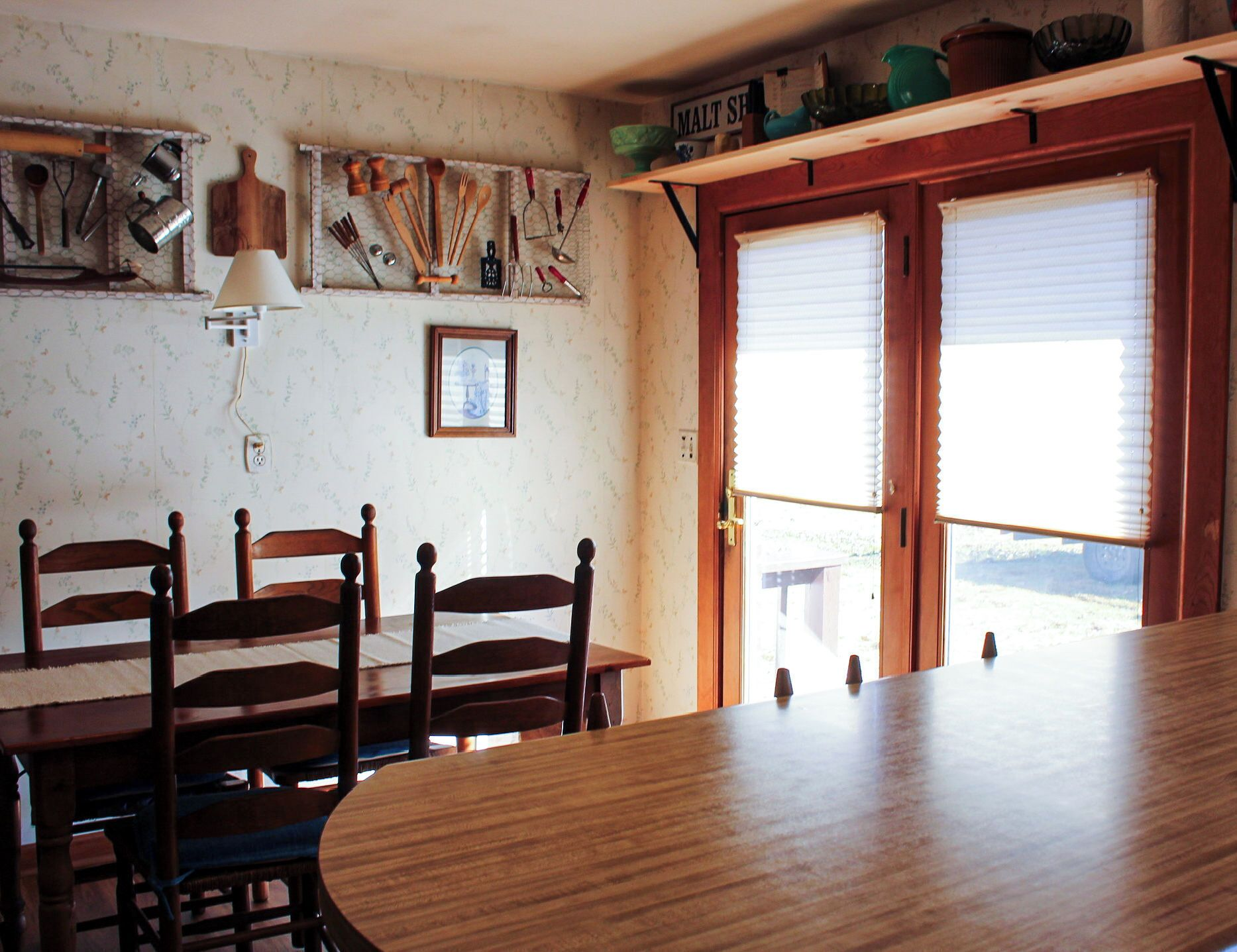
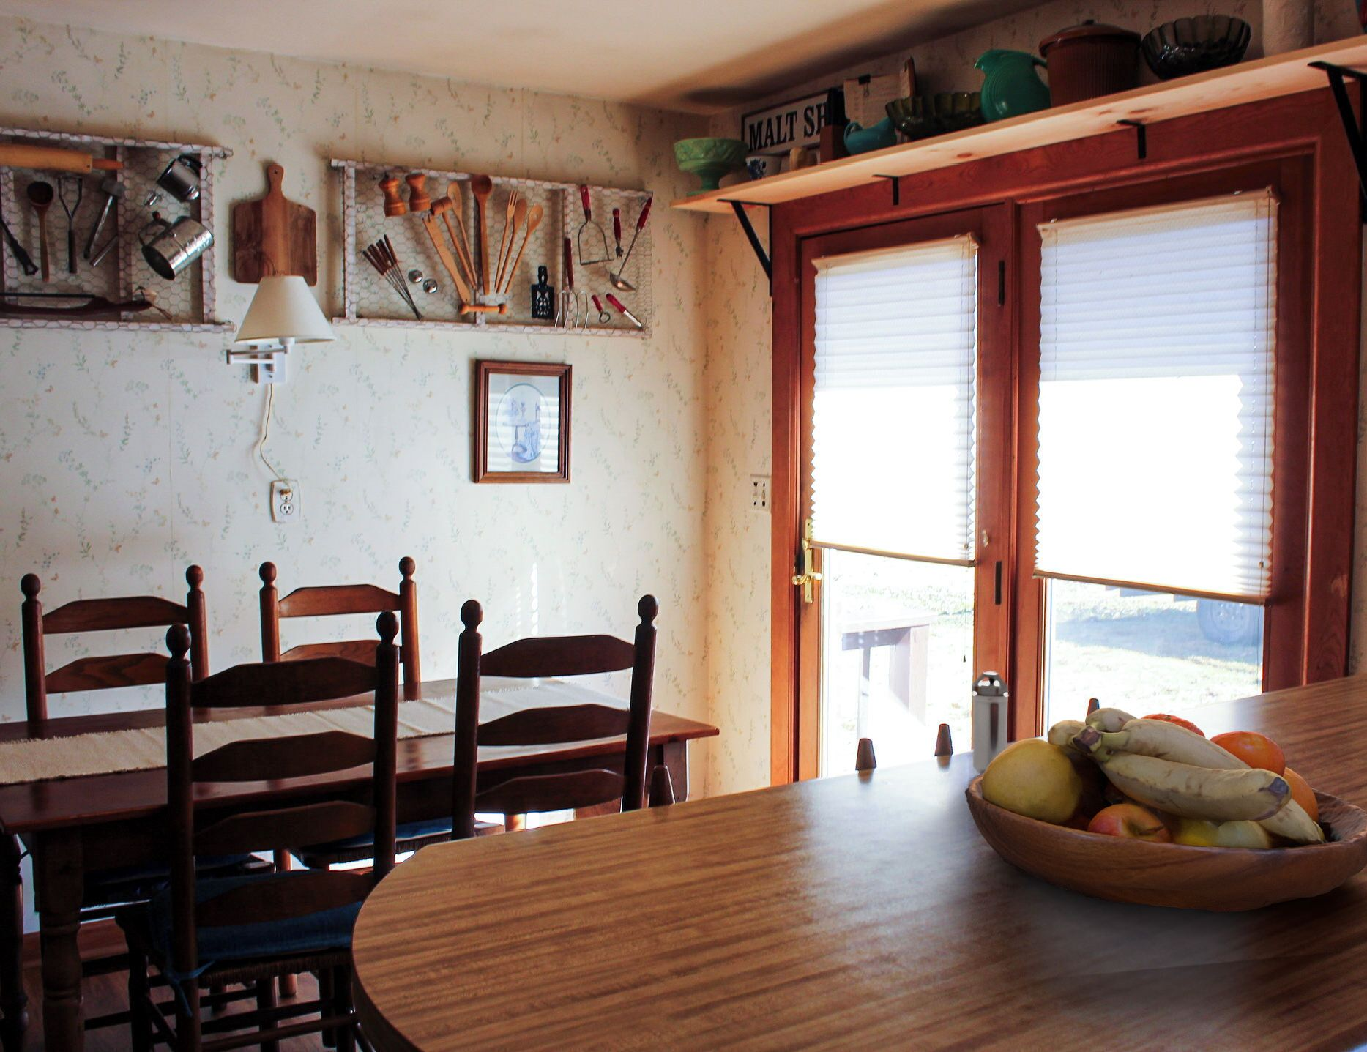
+ shaker (989, 723)
+ fruit bowl (1164, 785)
